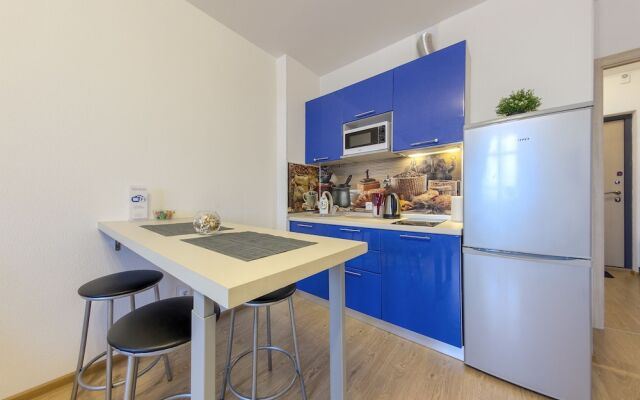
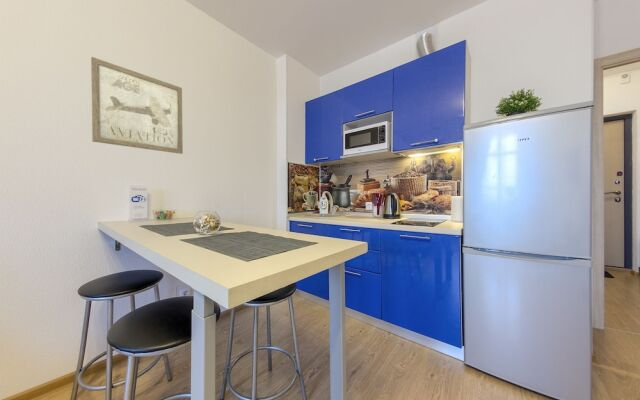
+ wall art (142, 111)
